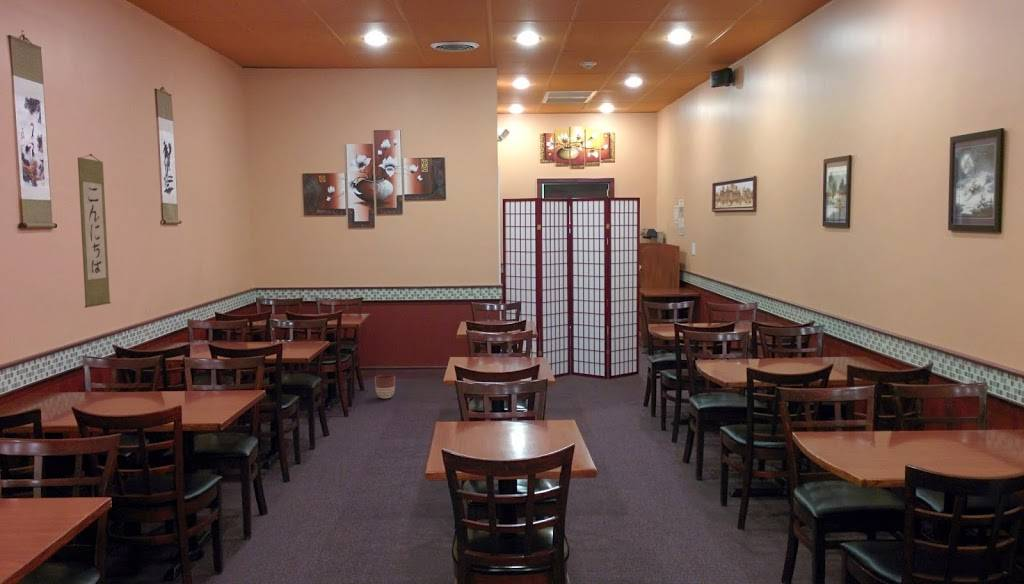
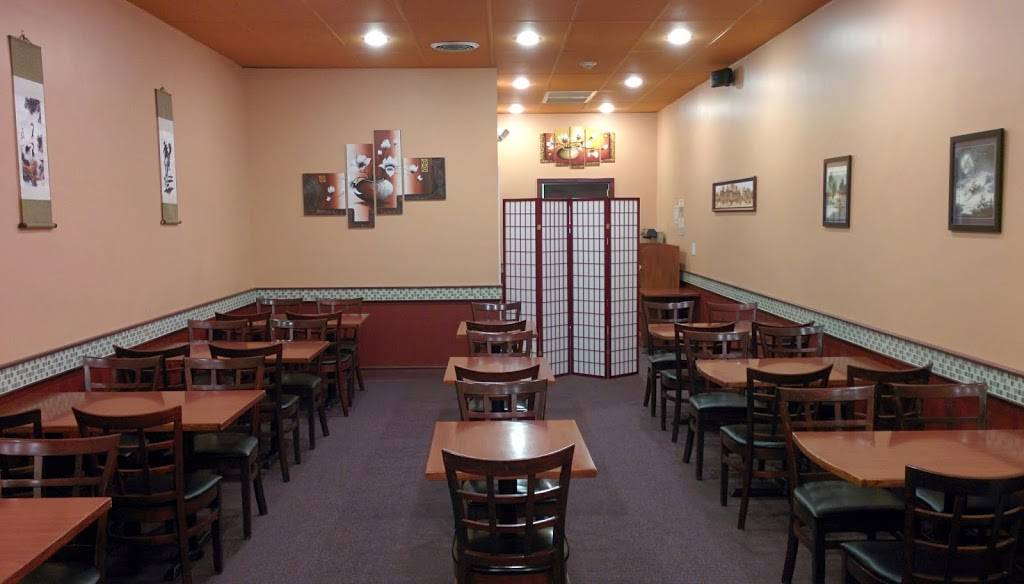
- planter (385, 387)
- wall scroll (94, 230)
